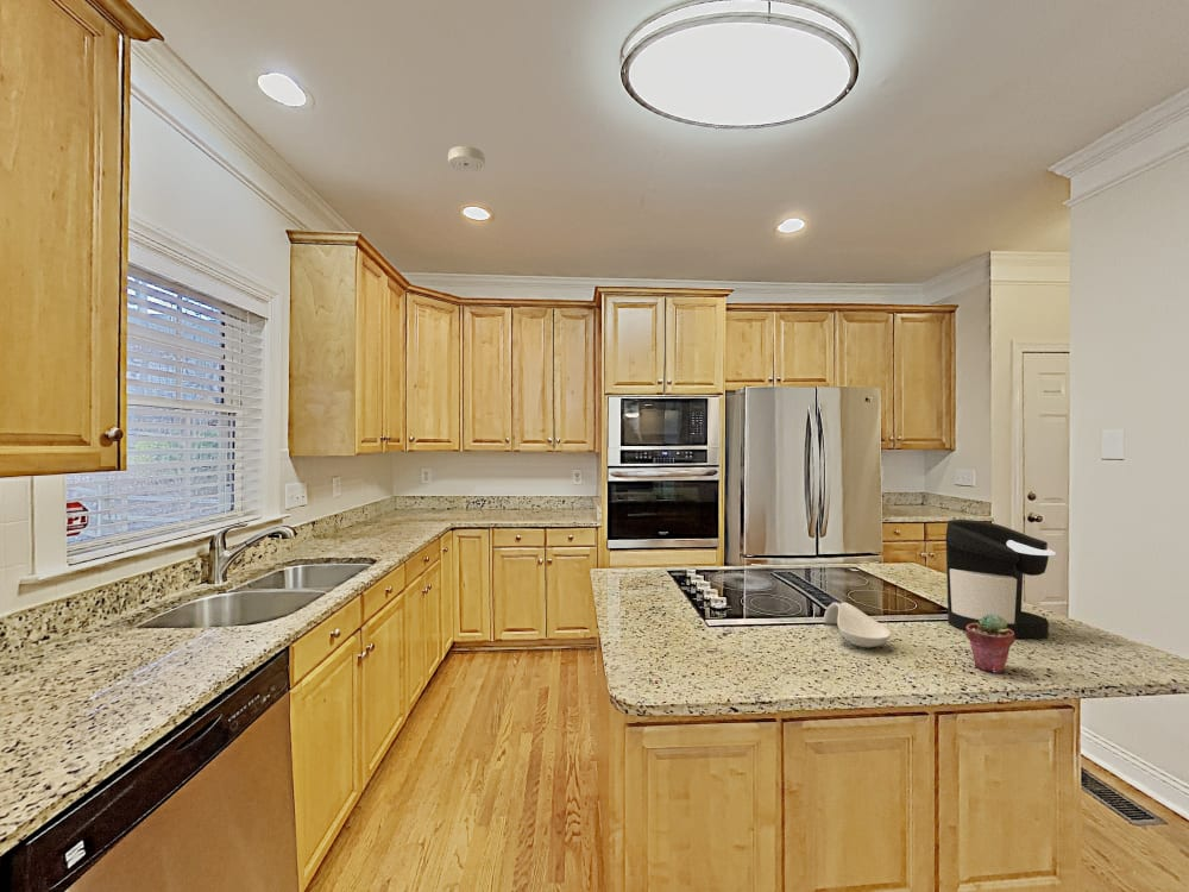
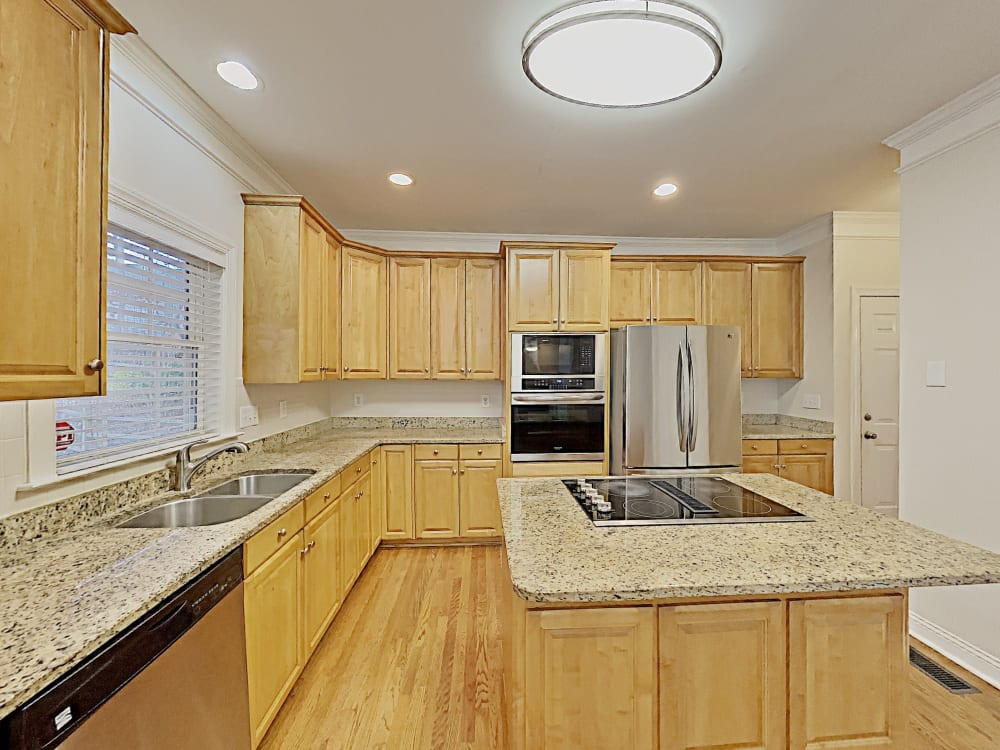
- smoke detector (466, 159)
- spoon rest (851, 622)
- potted succulent (989, 640)
- coffee maker (998, 574)
